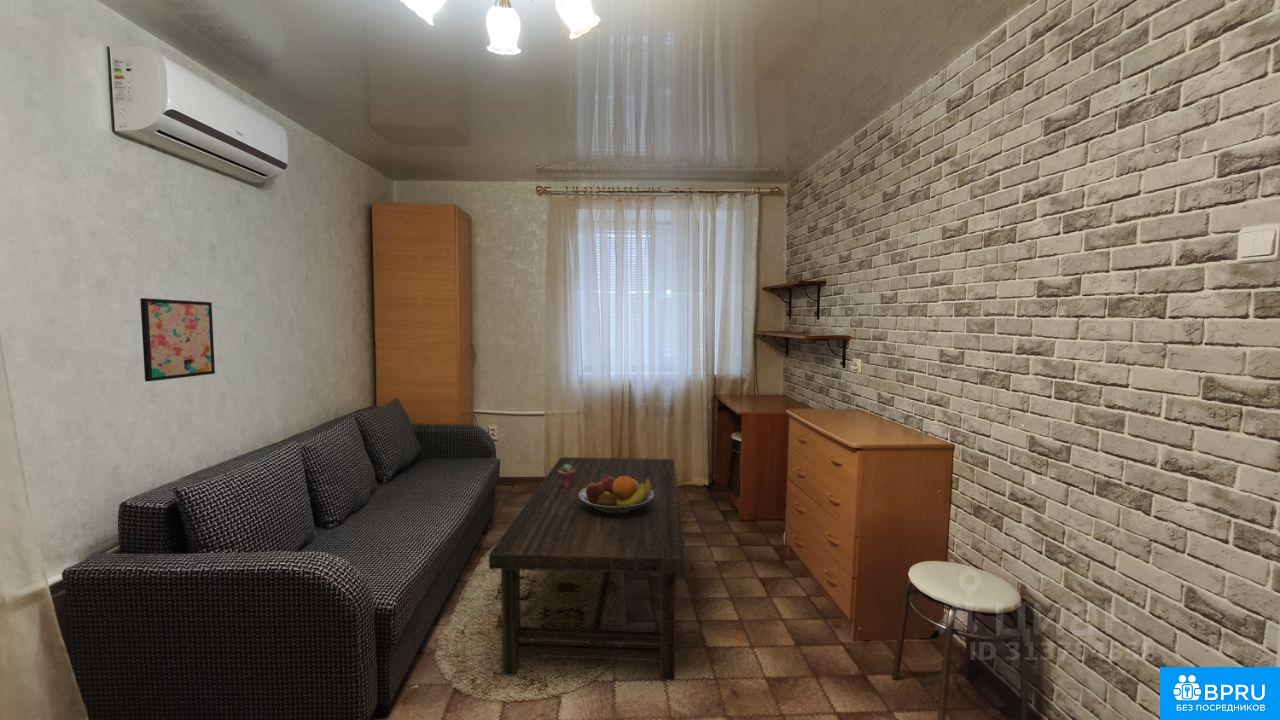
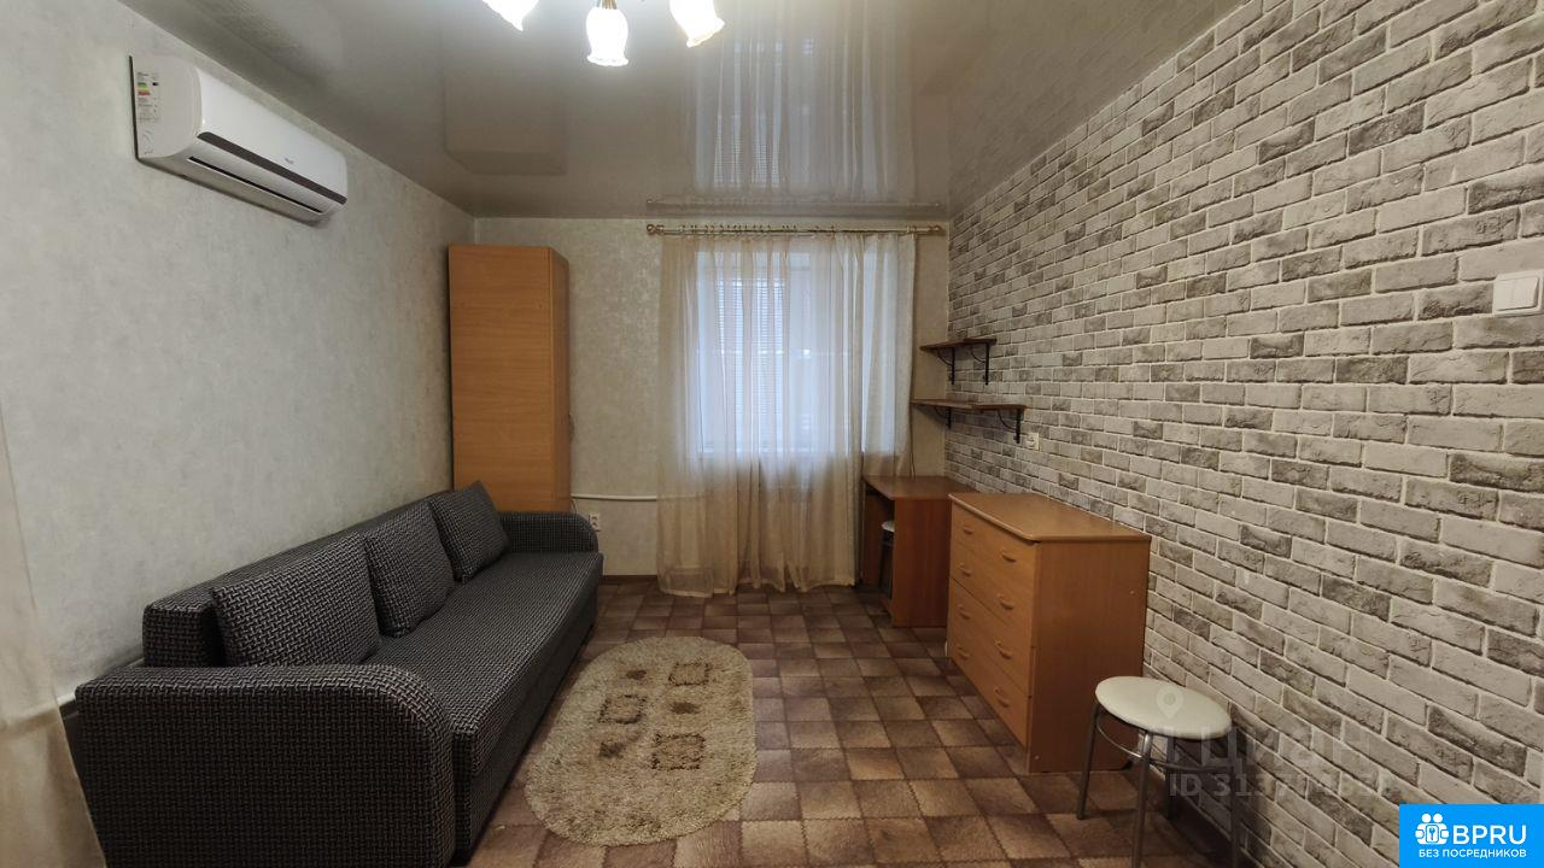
- wall art (180, 339)
- fruit bowl (616, 490)
- coffee table (605, 542)
- potted succulent (566, 474)
